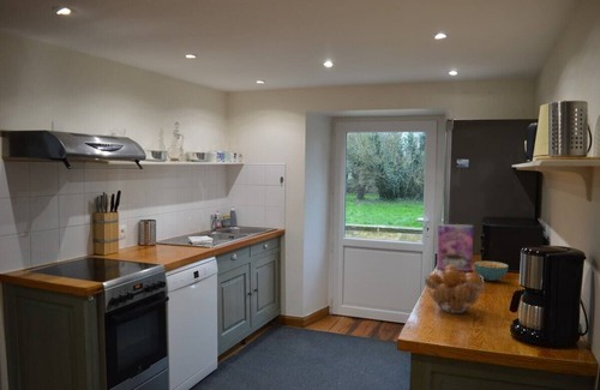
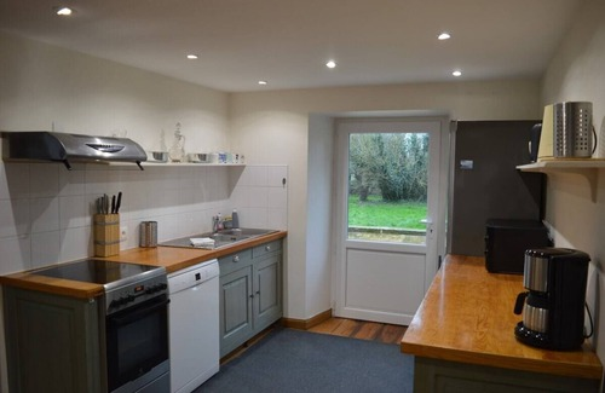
- cereal bowl (490, 271)
- cereal box (454, 246)
- fruit basket (452, 288)
